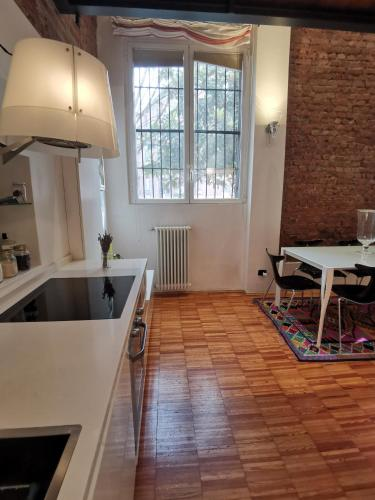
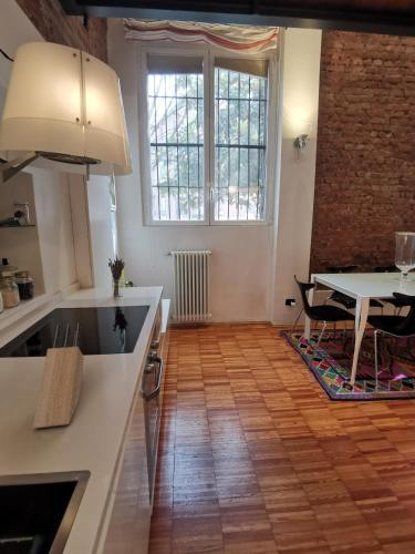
+ knife block (61, 368)
